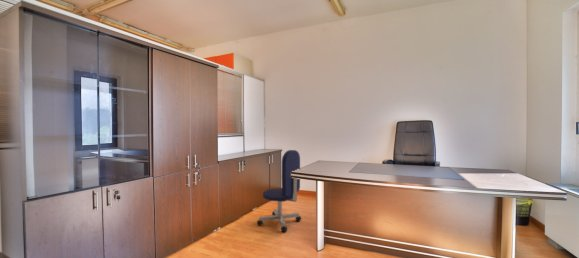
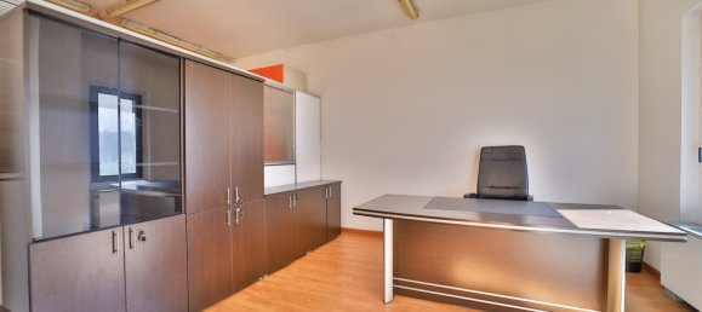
- office chair (279, 189)
